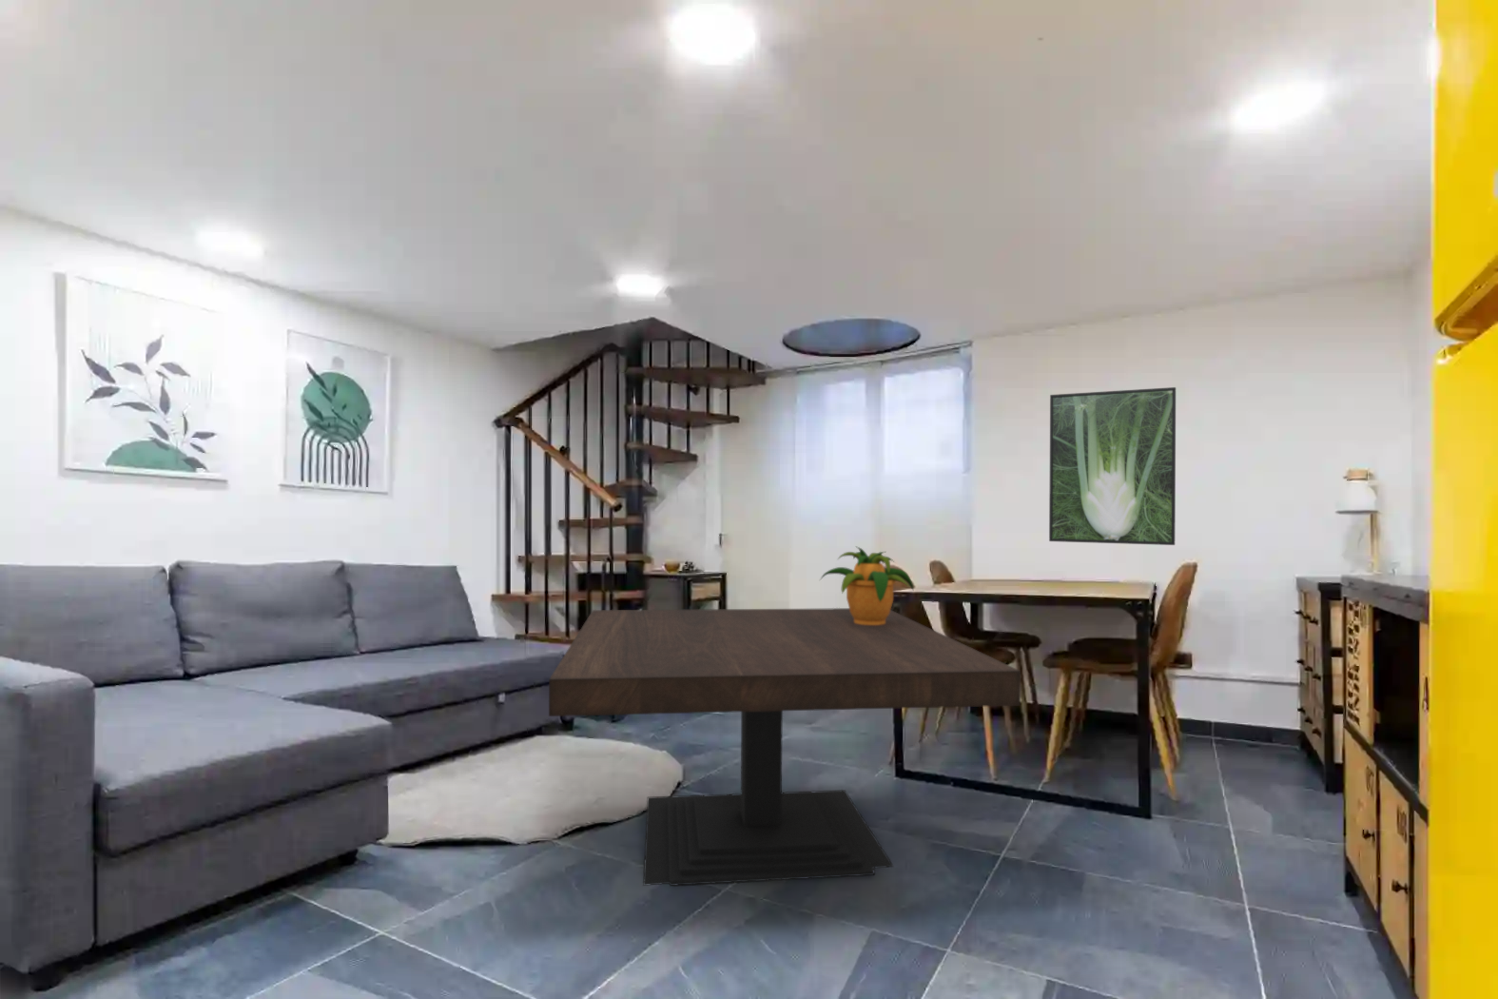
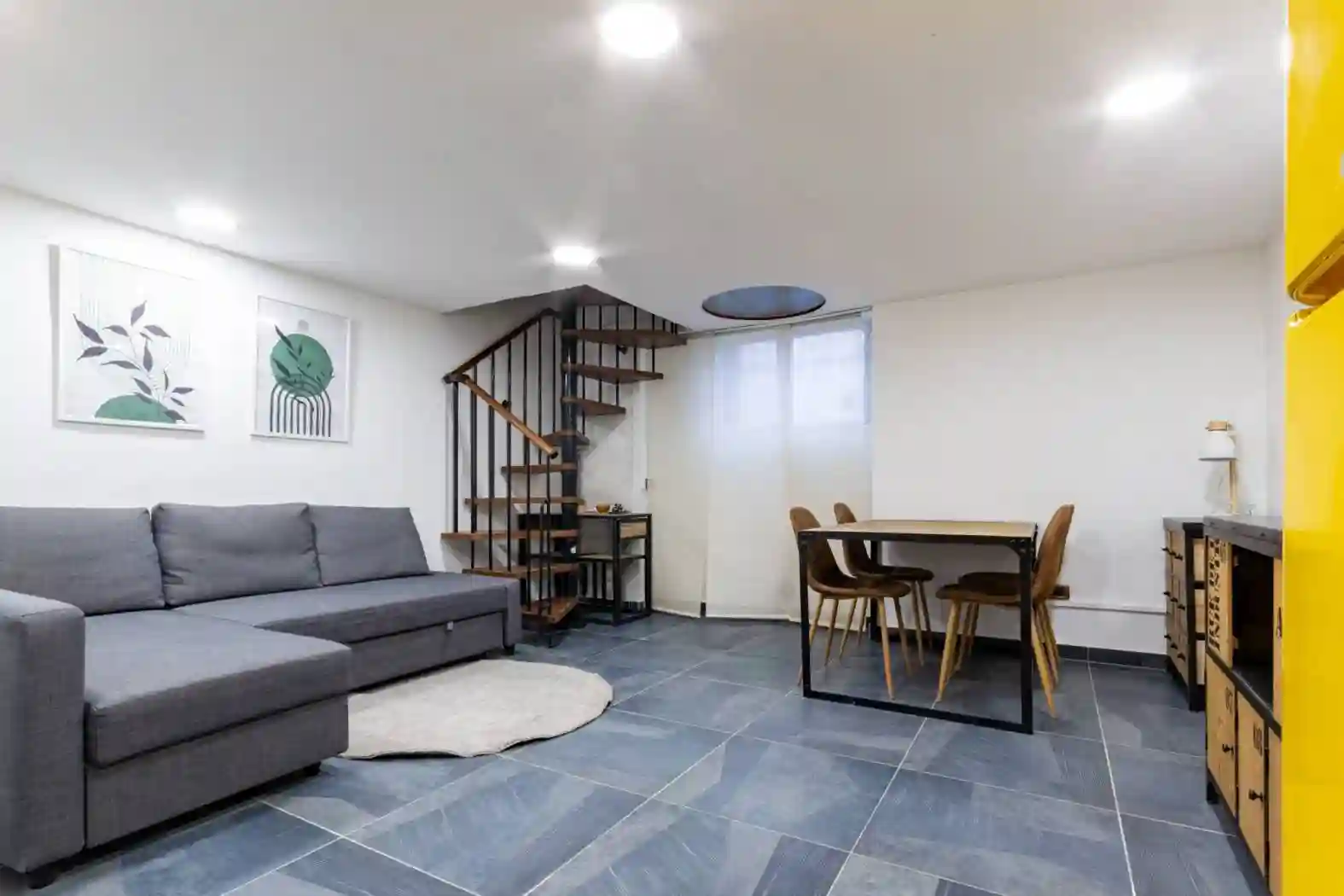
- potted plant (864, 582)
- coffee table (761, 736)
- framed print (1110, 467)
